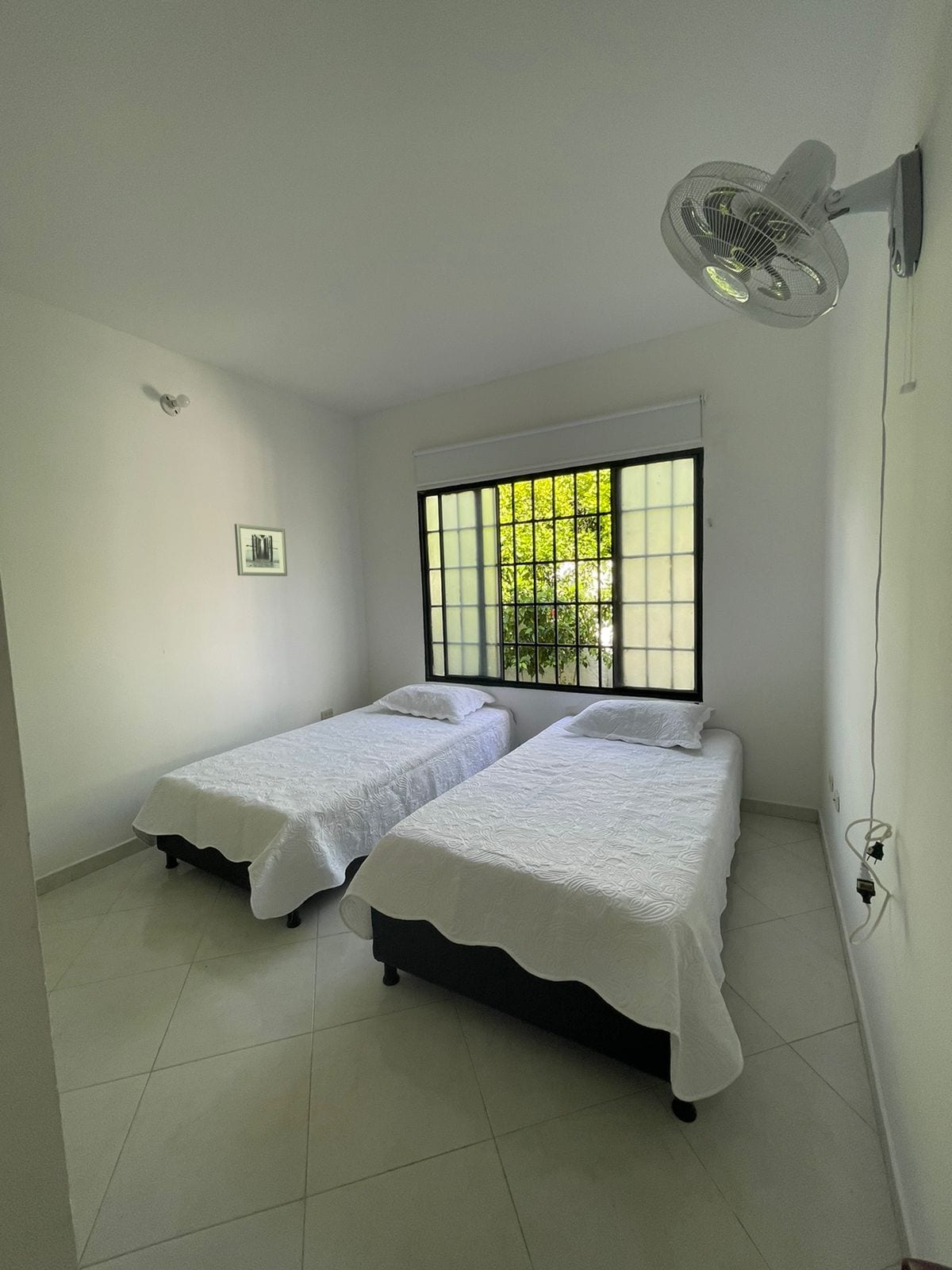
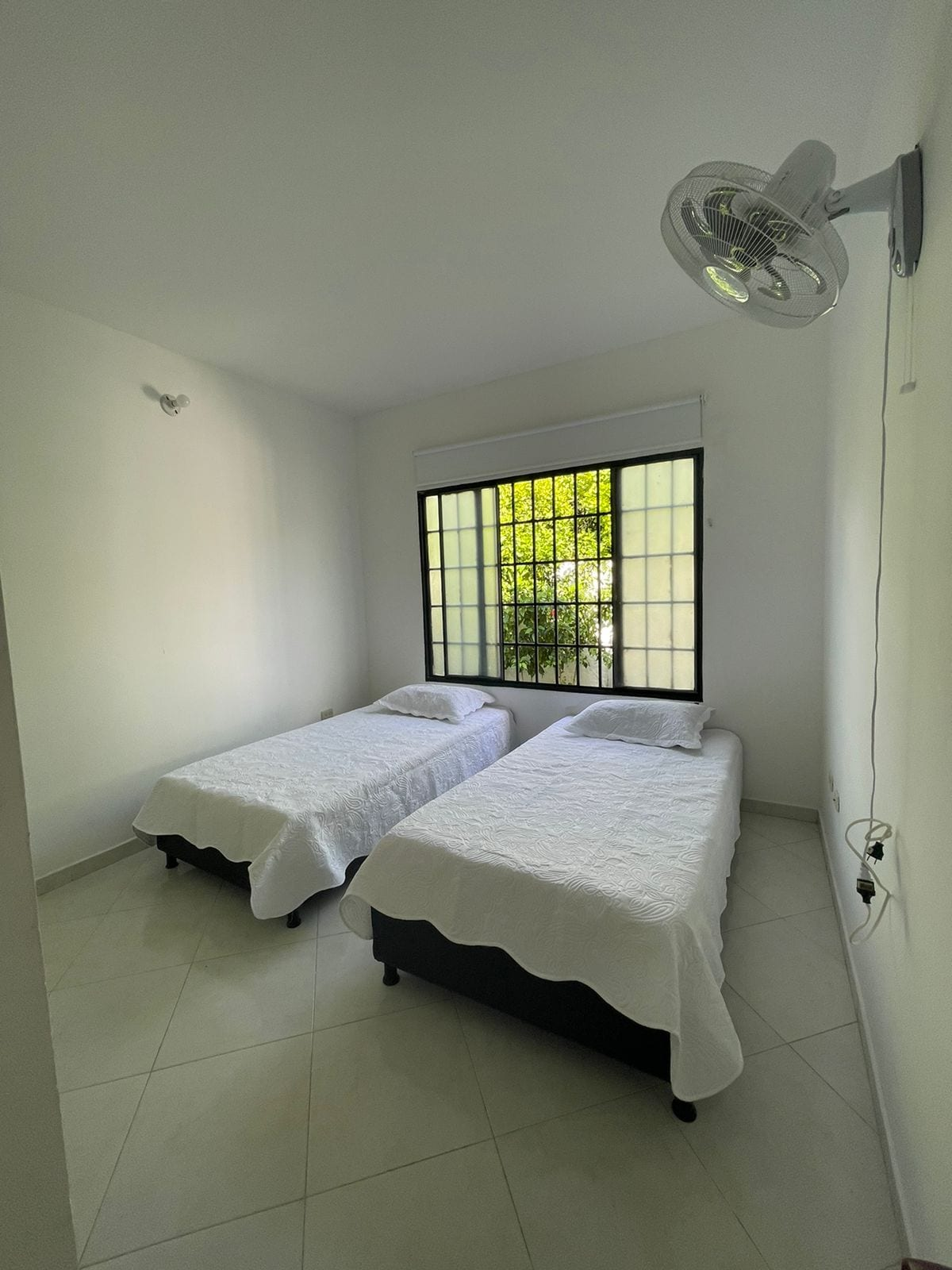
- wall art (262, 551)
